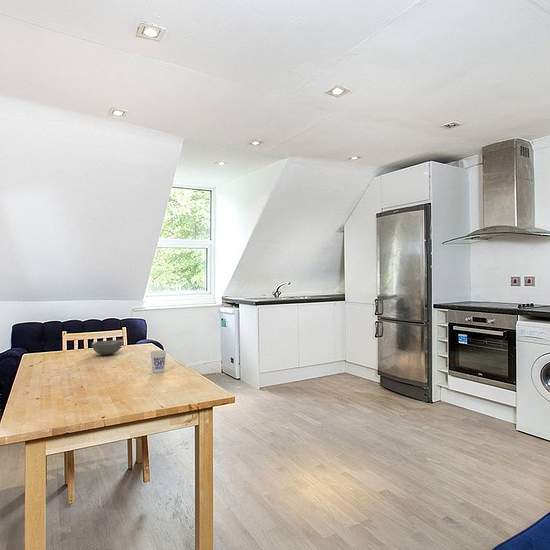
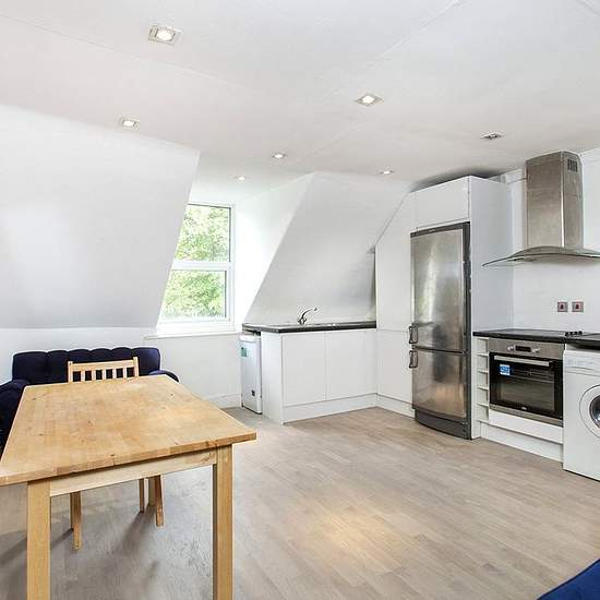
- bowl (107, 347)
- cup (158, 361)
